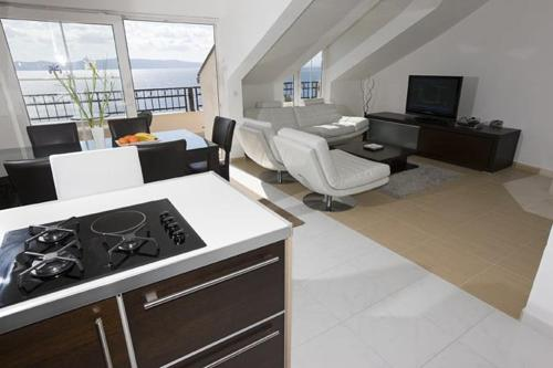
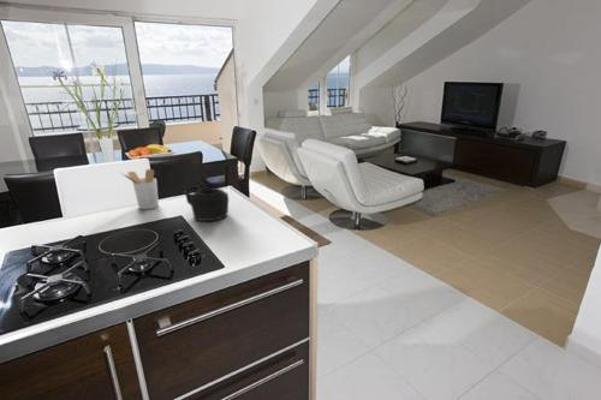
+ teapot (206, 201)
+ utensil holder (139, 189)
